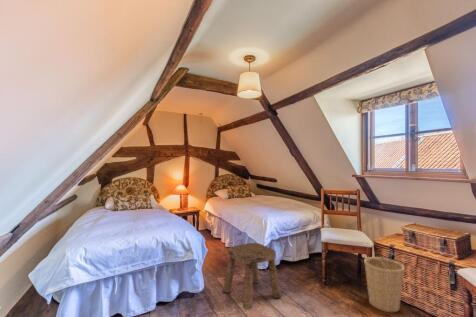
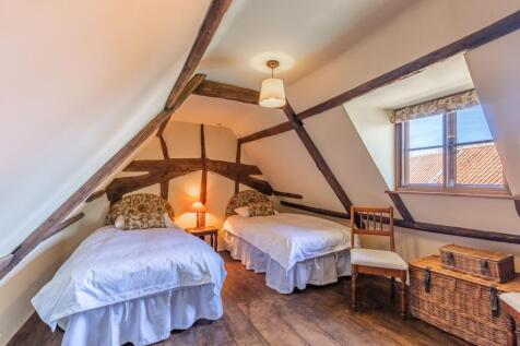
- basket (383, 279)
- stool (251, 271)
